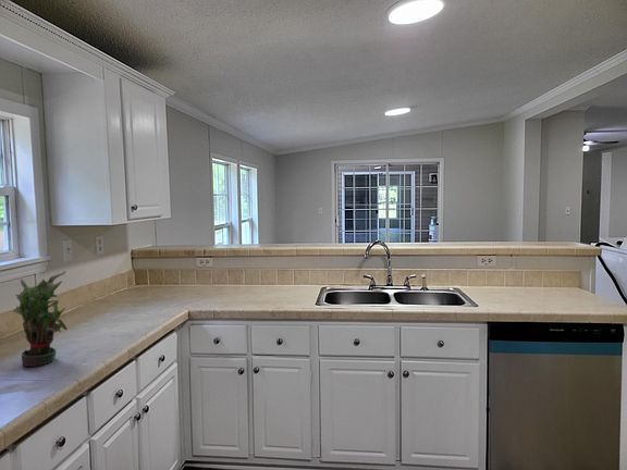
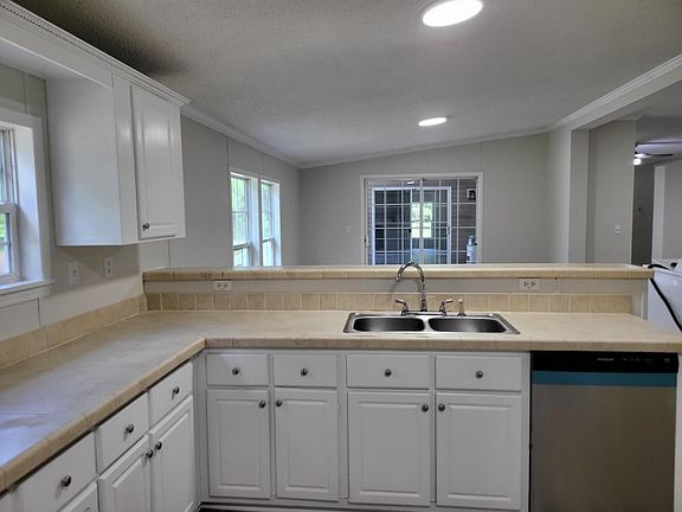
- potted plant (45, 317)
